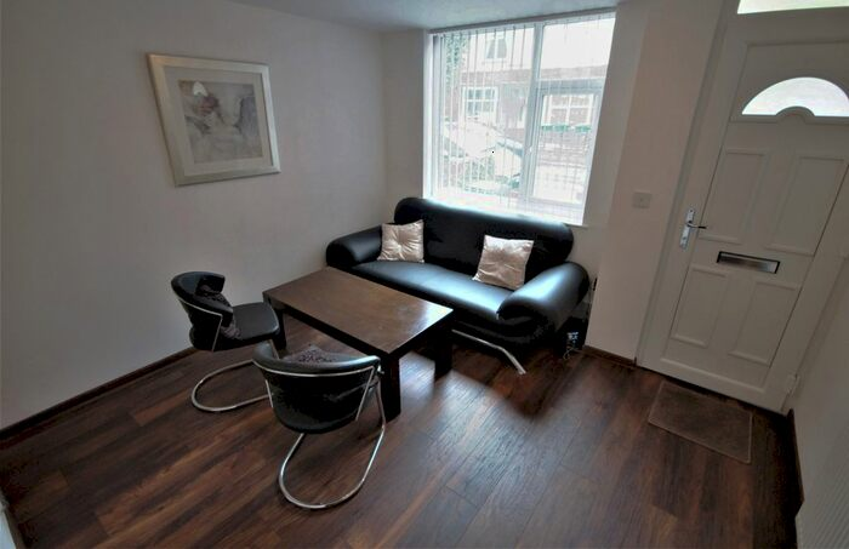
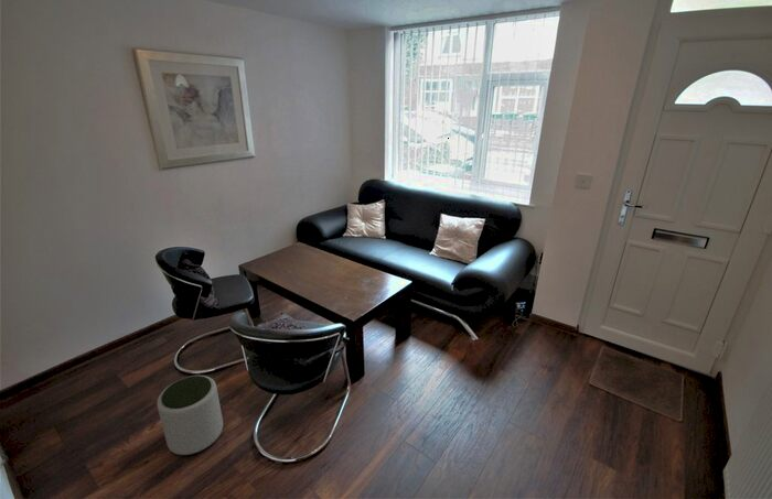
+ plant pot (192, 413)
